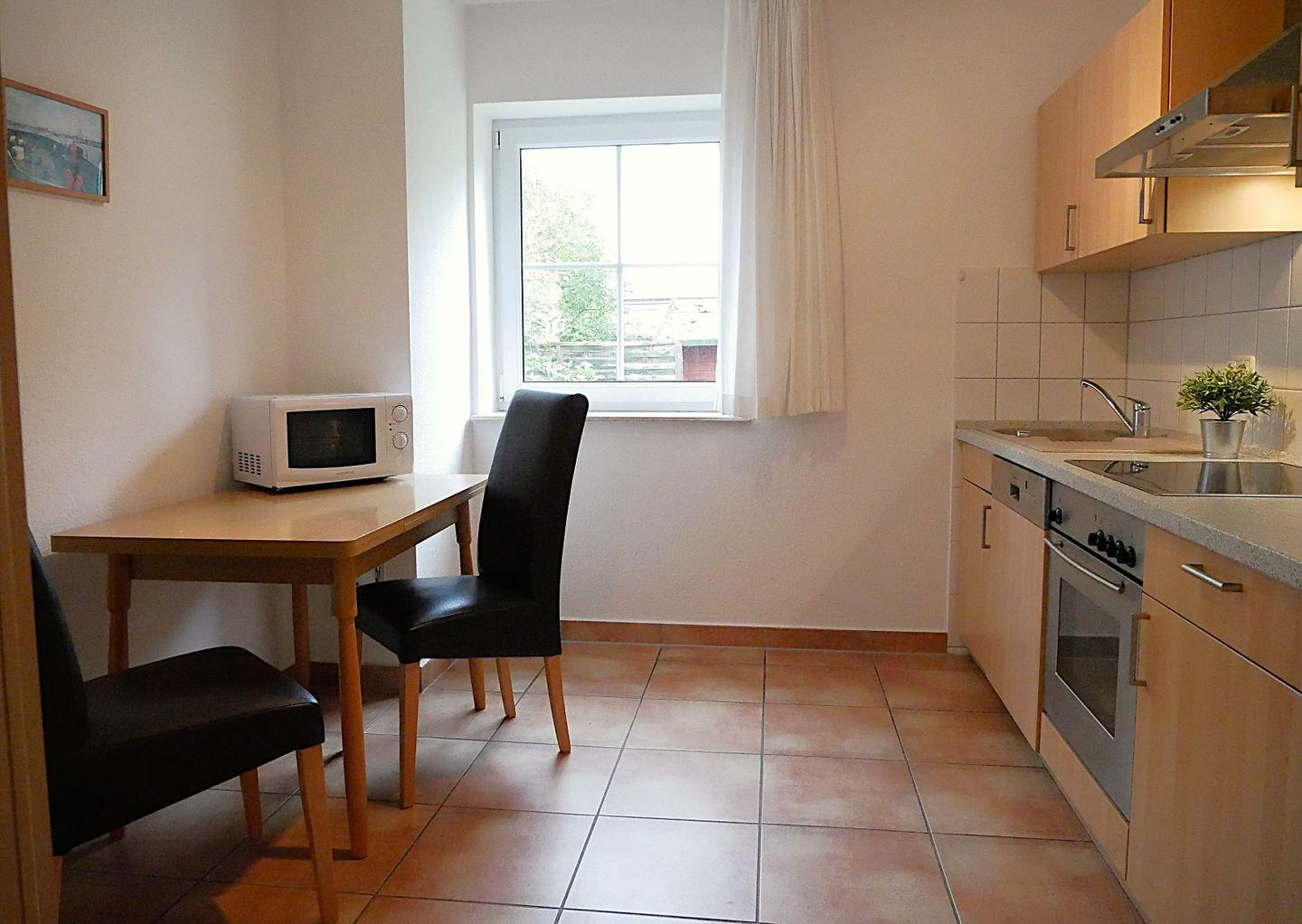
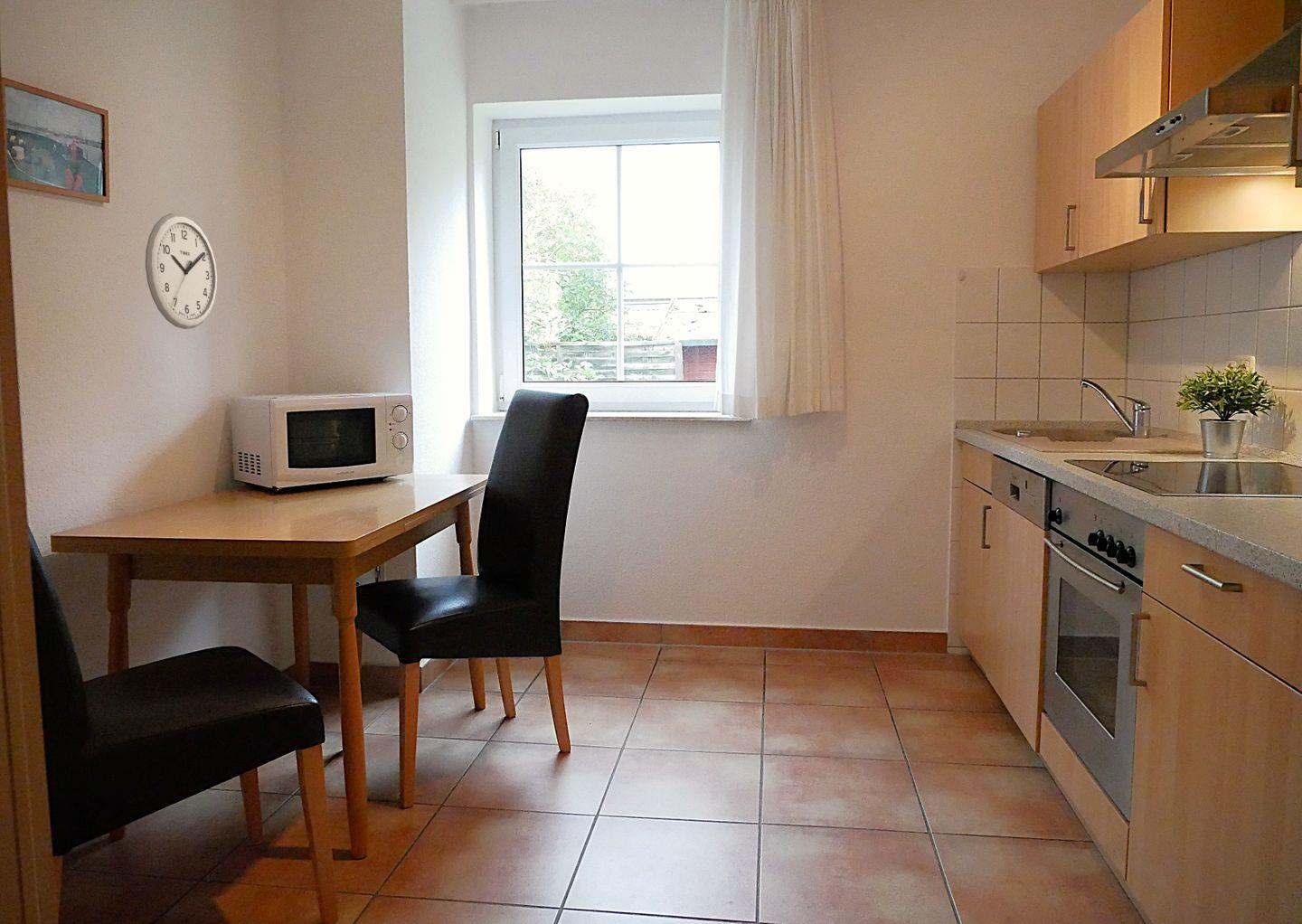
+ wall clock (184, 271)
